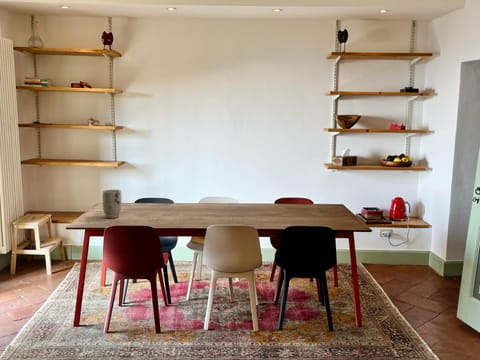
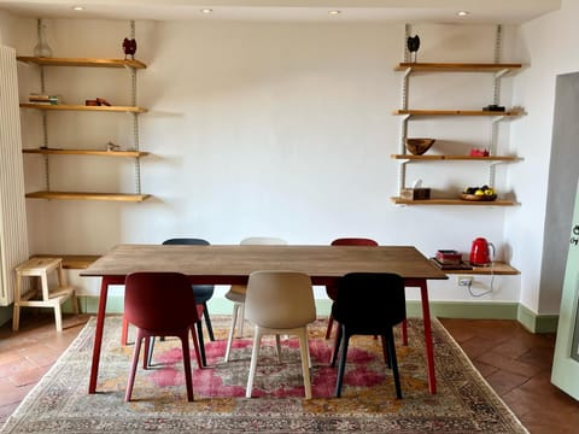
- plant pot (112, 203)
